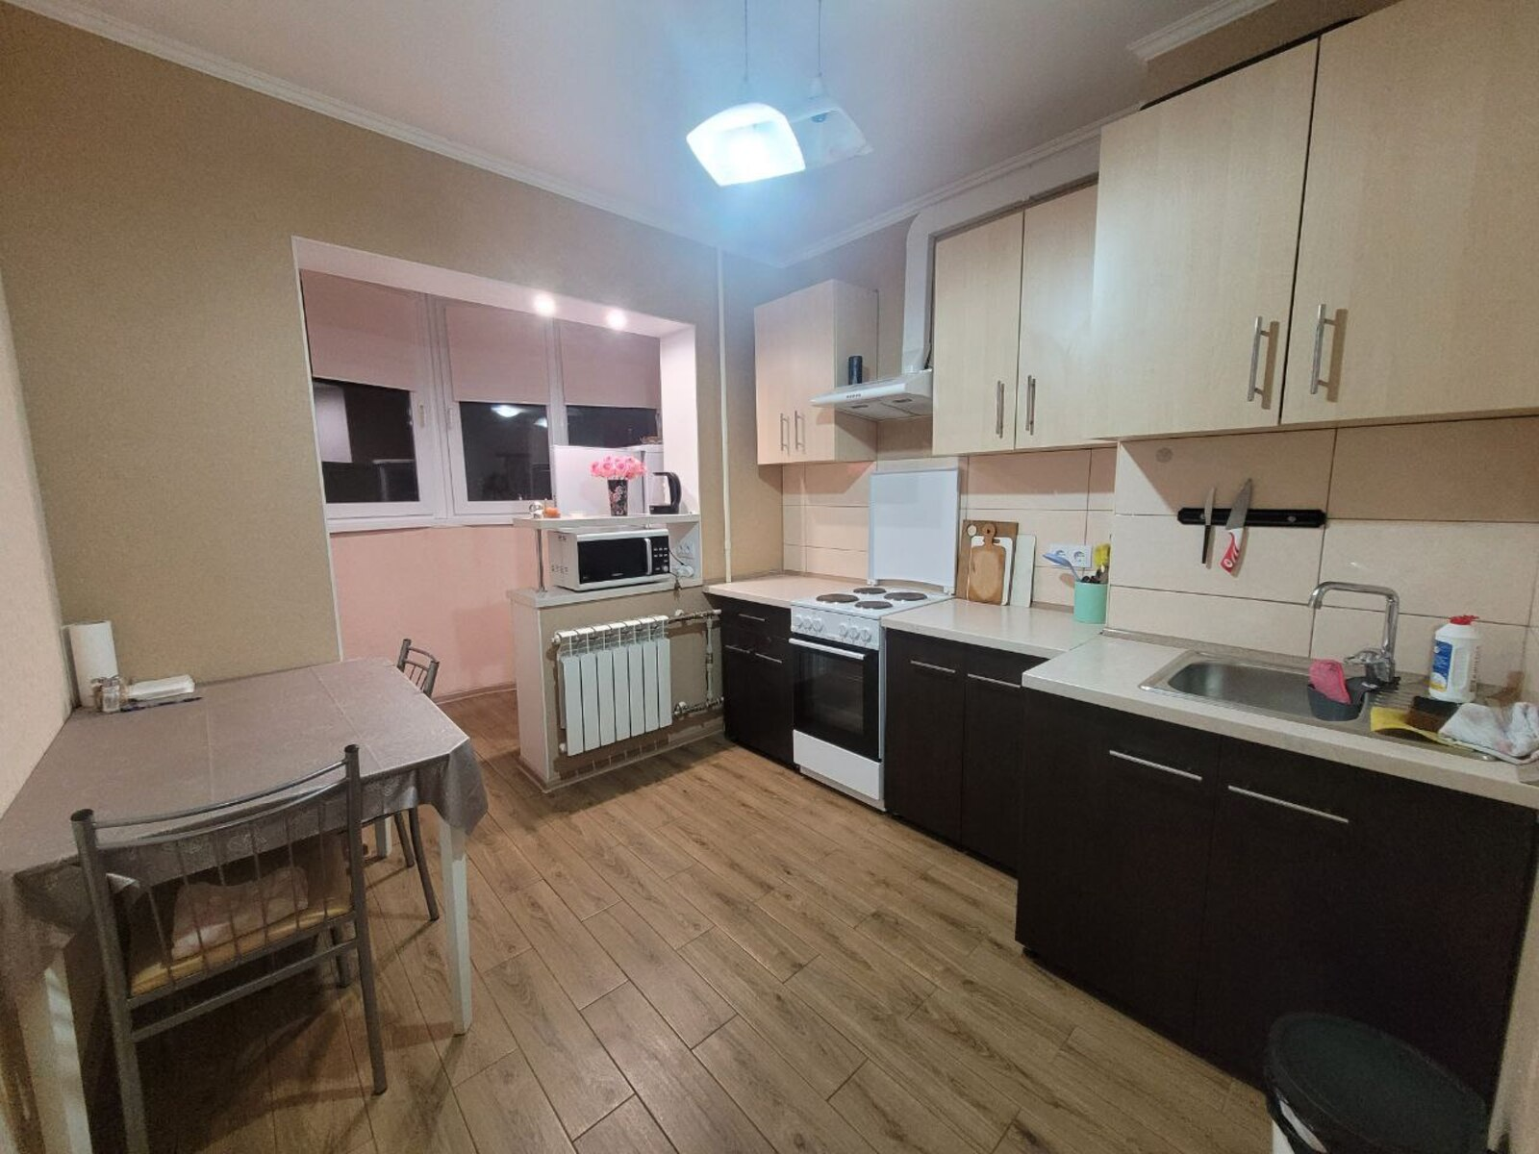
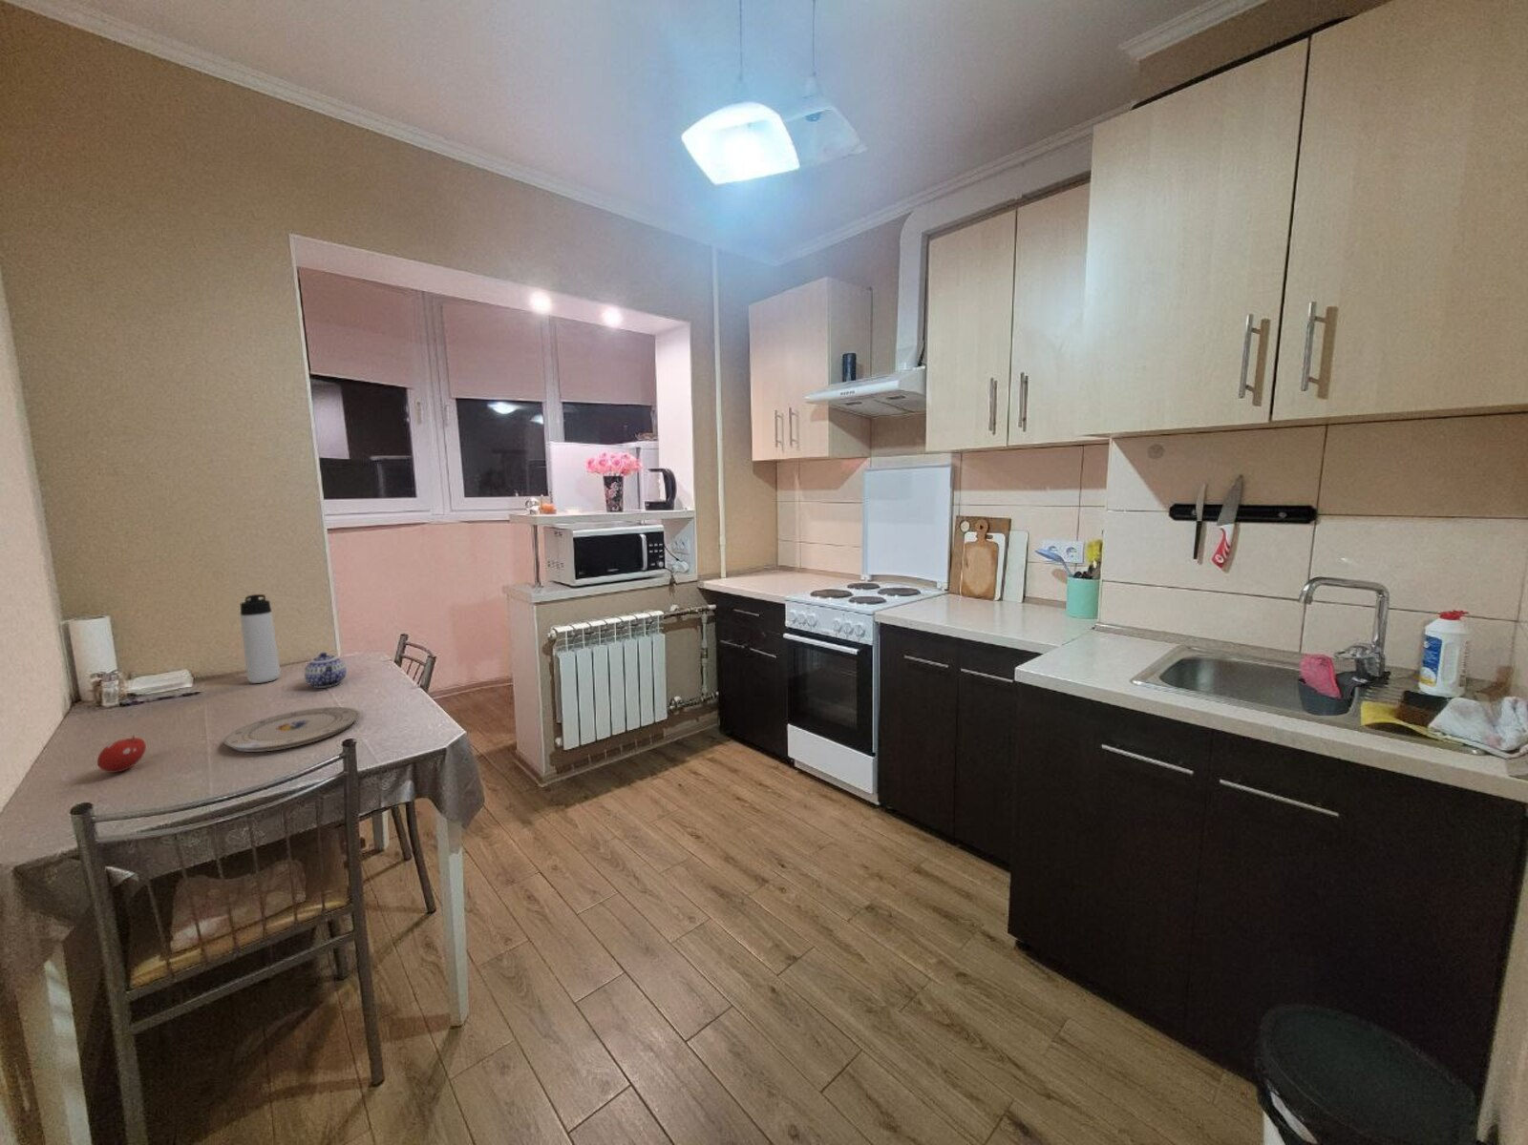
+ fruit (123, 753)
+ plate (295, 728)
+ thermos bottle (260, 637)
+ teapot (325, 668)
